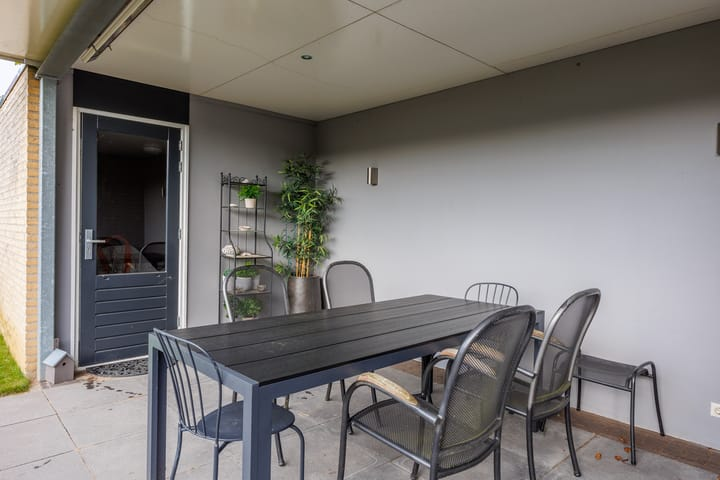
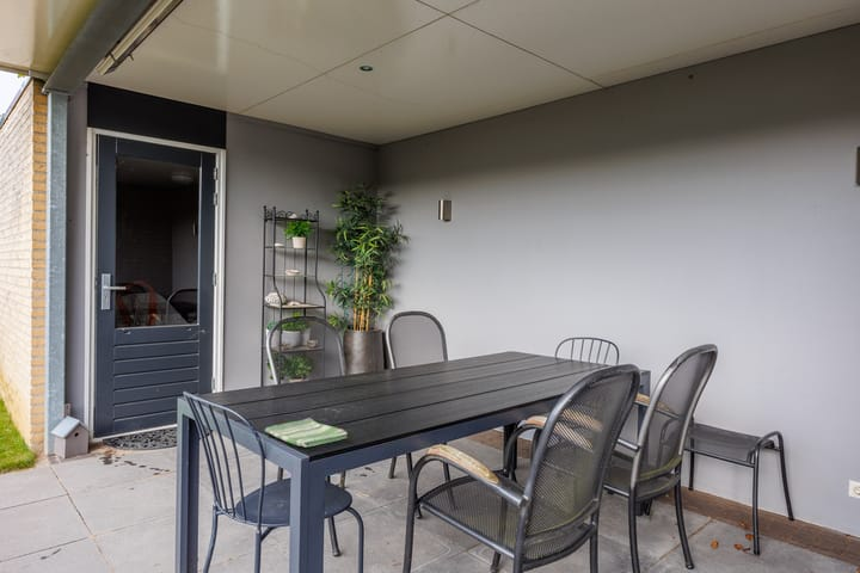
+ dish towel (306, 431)
